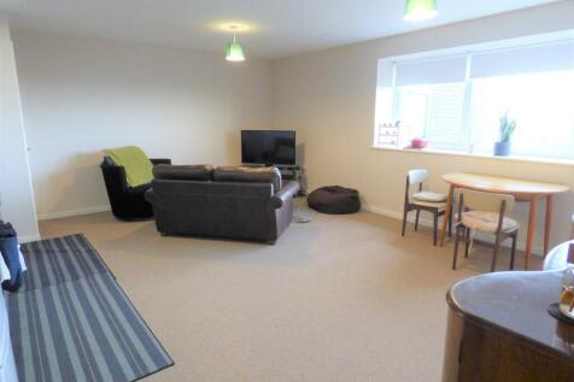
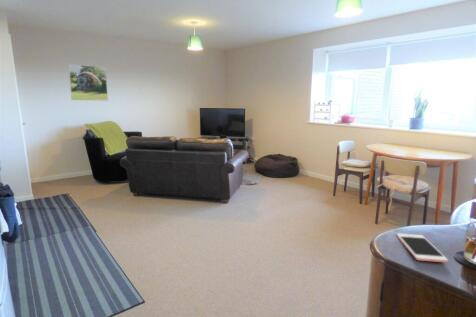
+ cell phone (419, 246)
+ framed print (88, 83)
